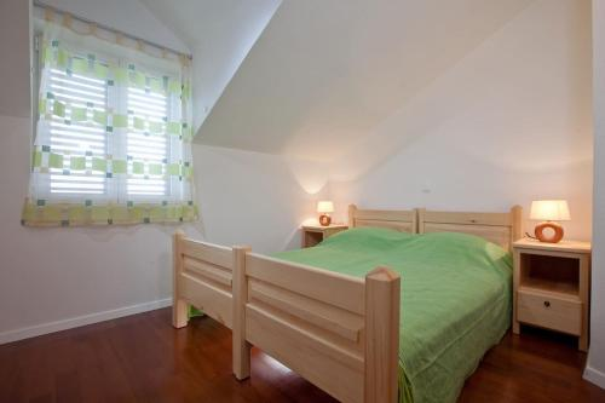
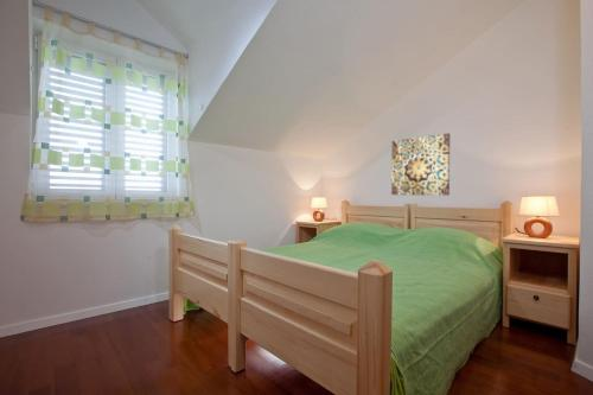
+ wall art (419, 166)
